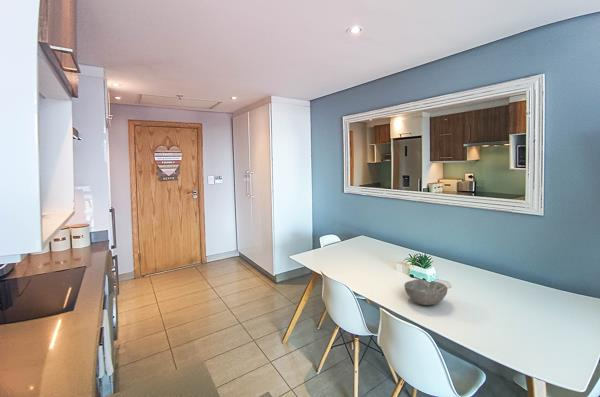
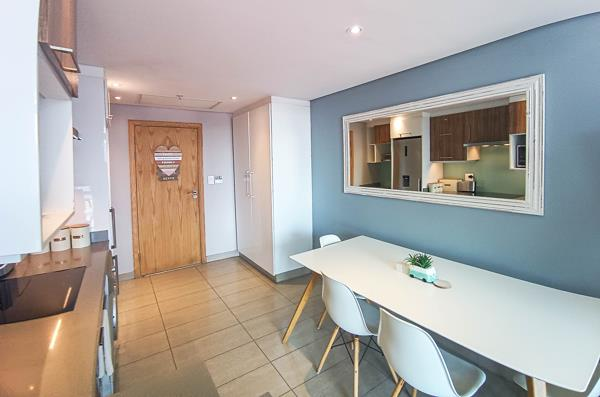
- bowl (425, 294)
